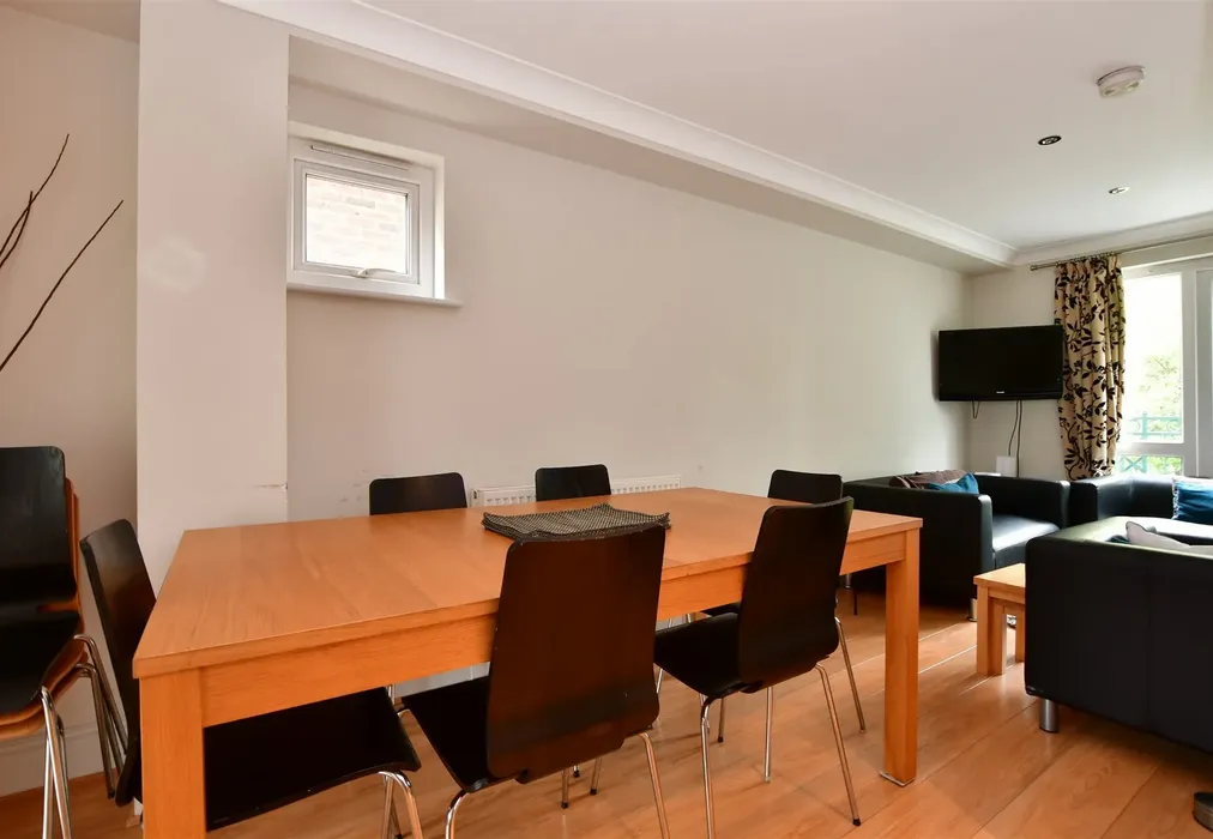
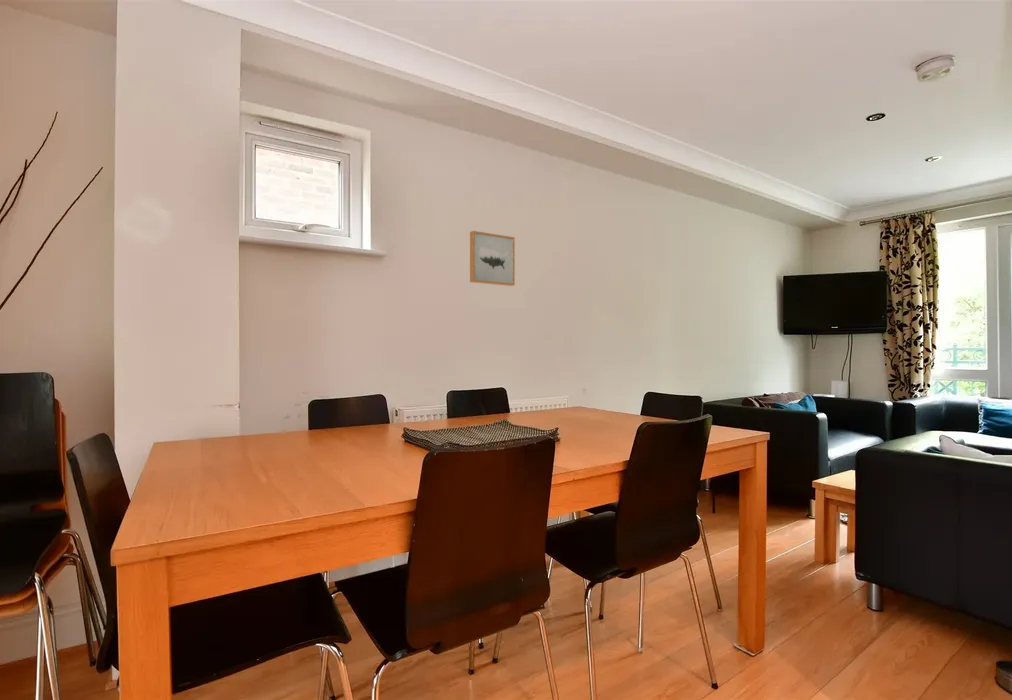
+ wall art (492, 259)
